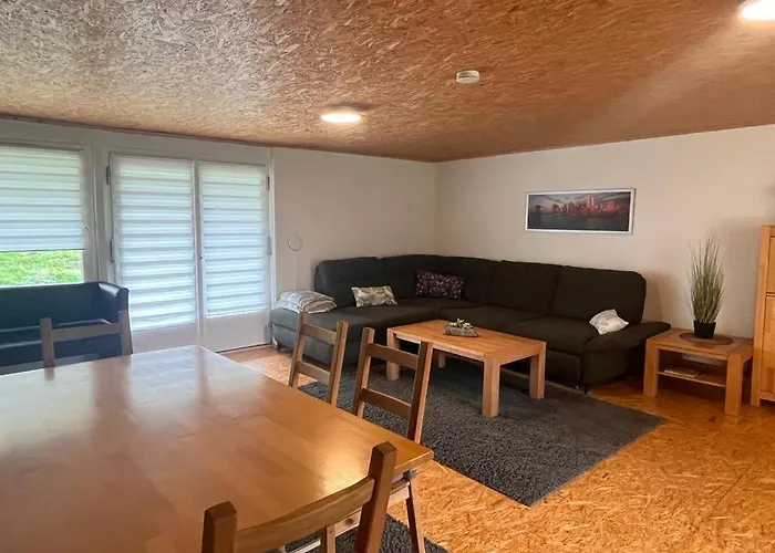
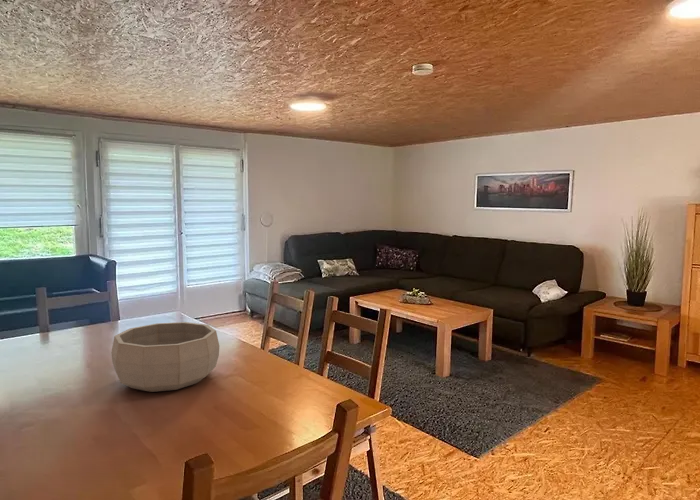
+ decorative bowl (167, 355)
